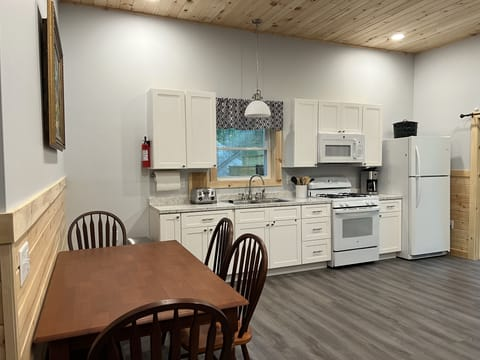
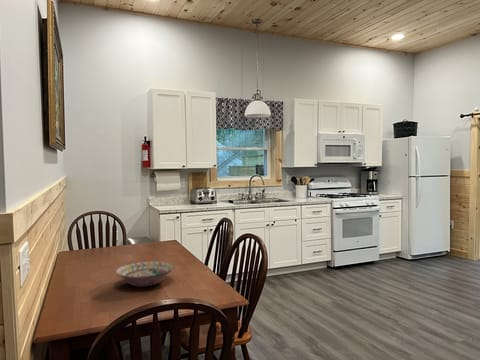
+ decorative bowl (145, 275)
